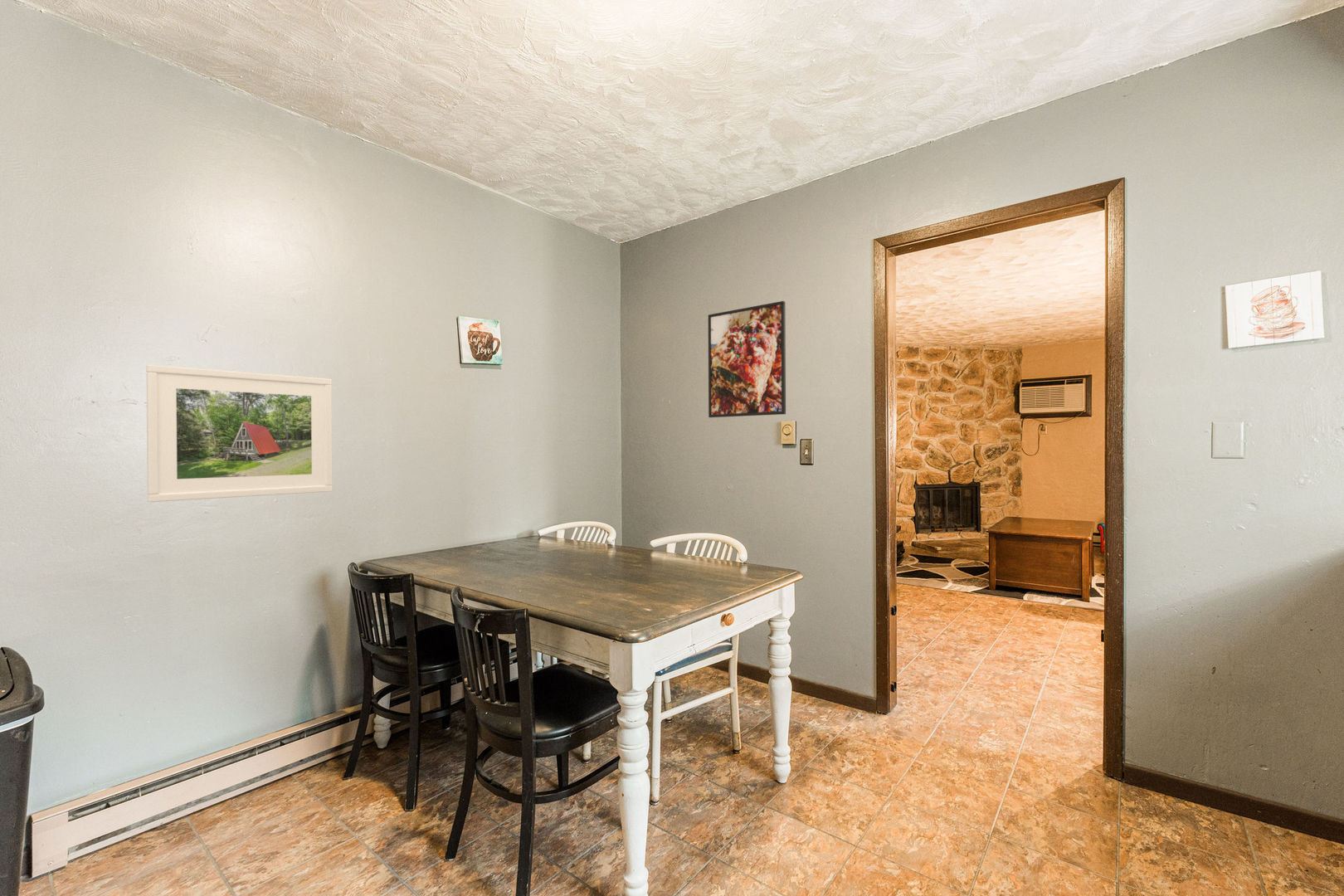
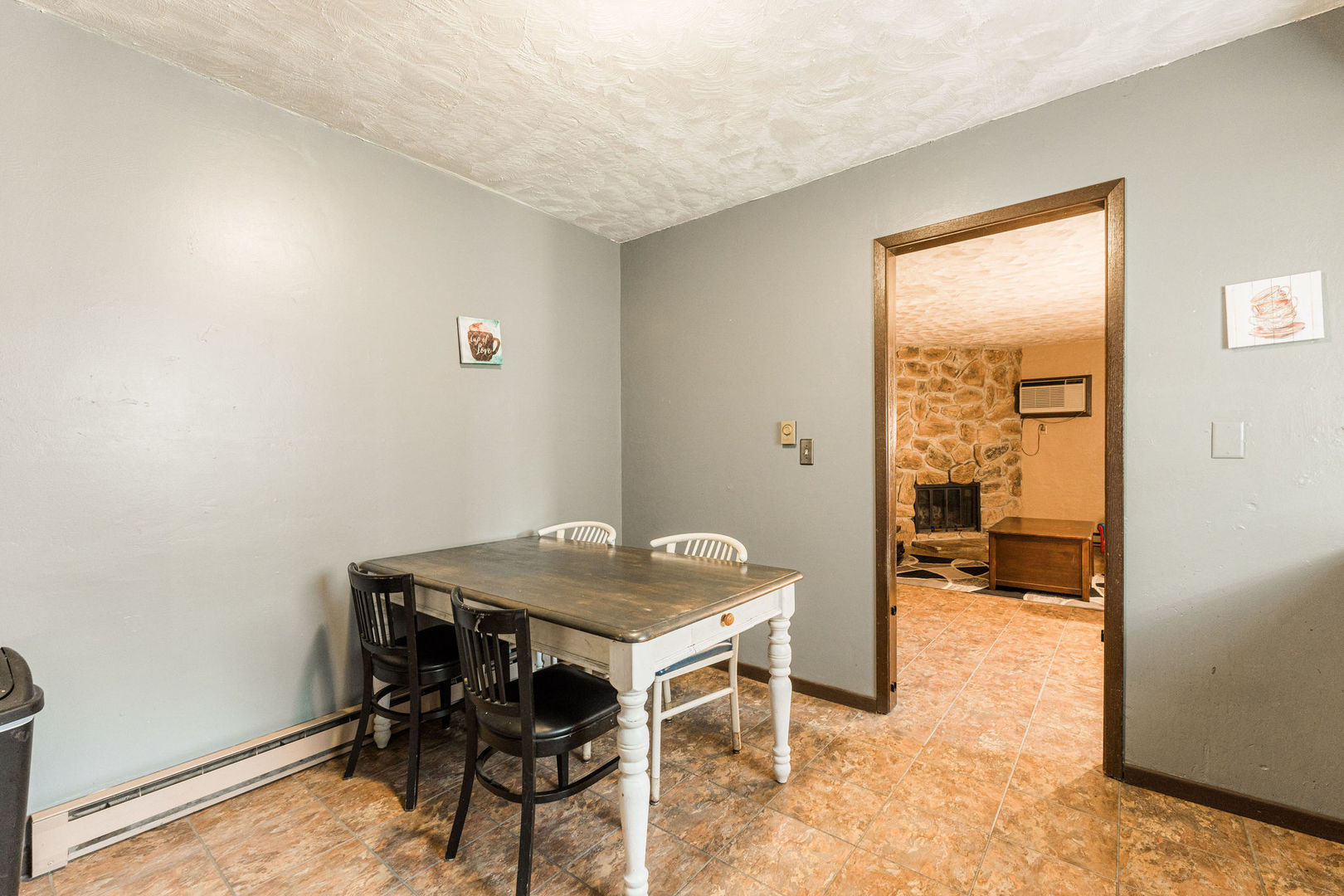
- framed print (745, 362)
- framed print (248, 434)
